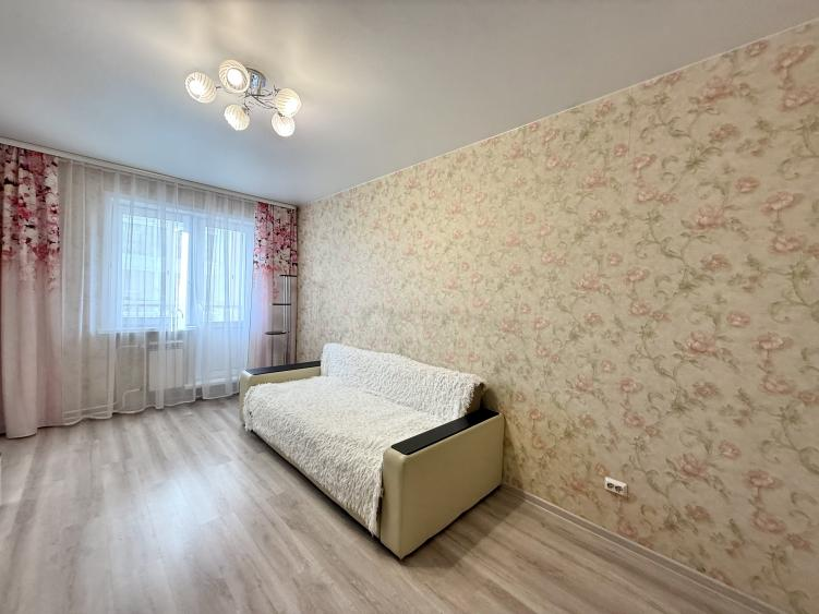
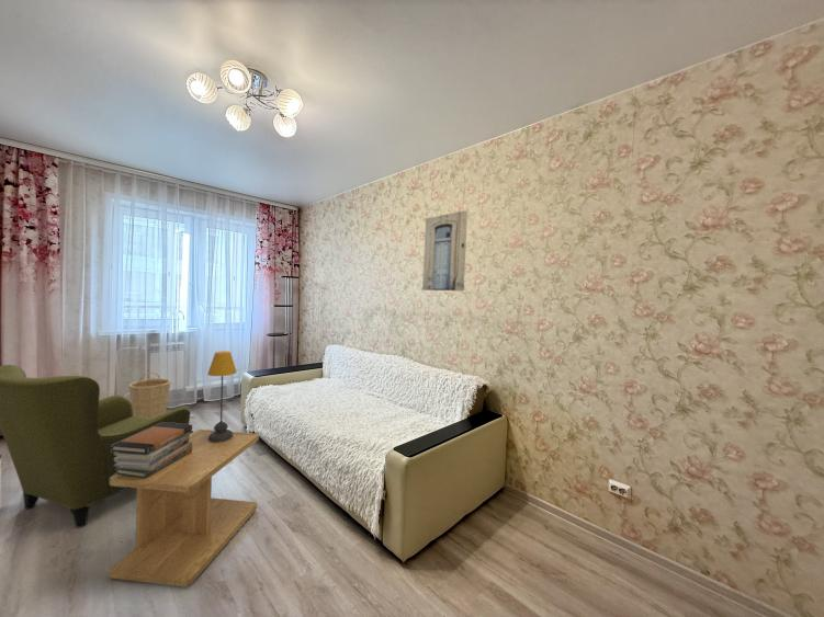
+ wall art (443, 252)
+ table lamp (222, 395)
+ armchair (93, 431)
+ side table (194, 495)
+ basket (149, 398)
+ book stack (155, 447)
